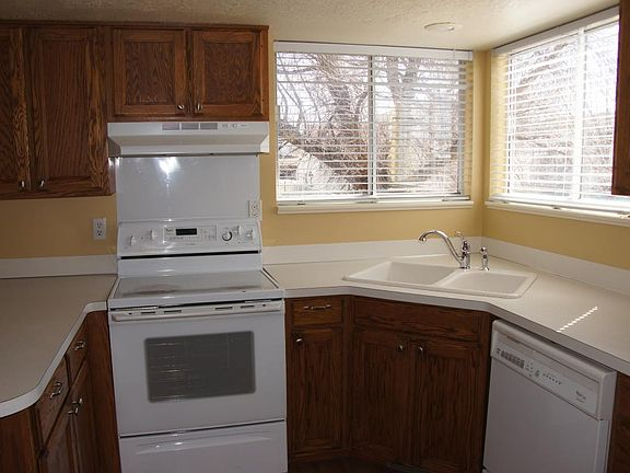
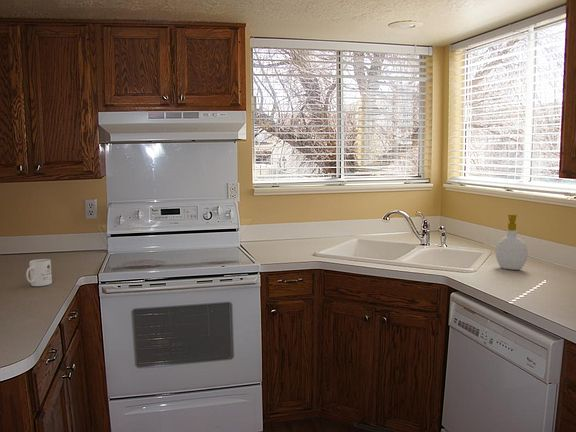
+ soap bottle (511, 241)
+ mug (37, 273)
